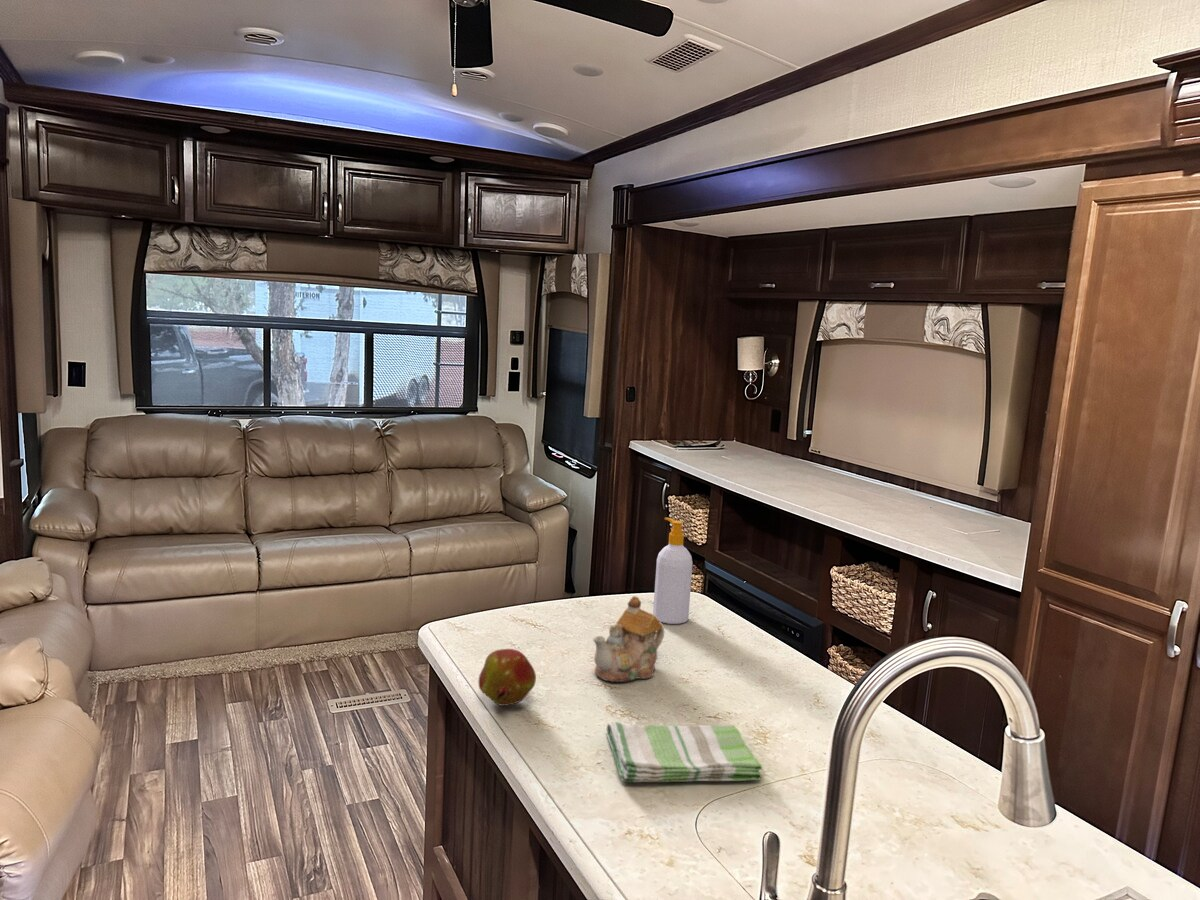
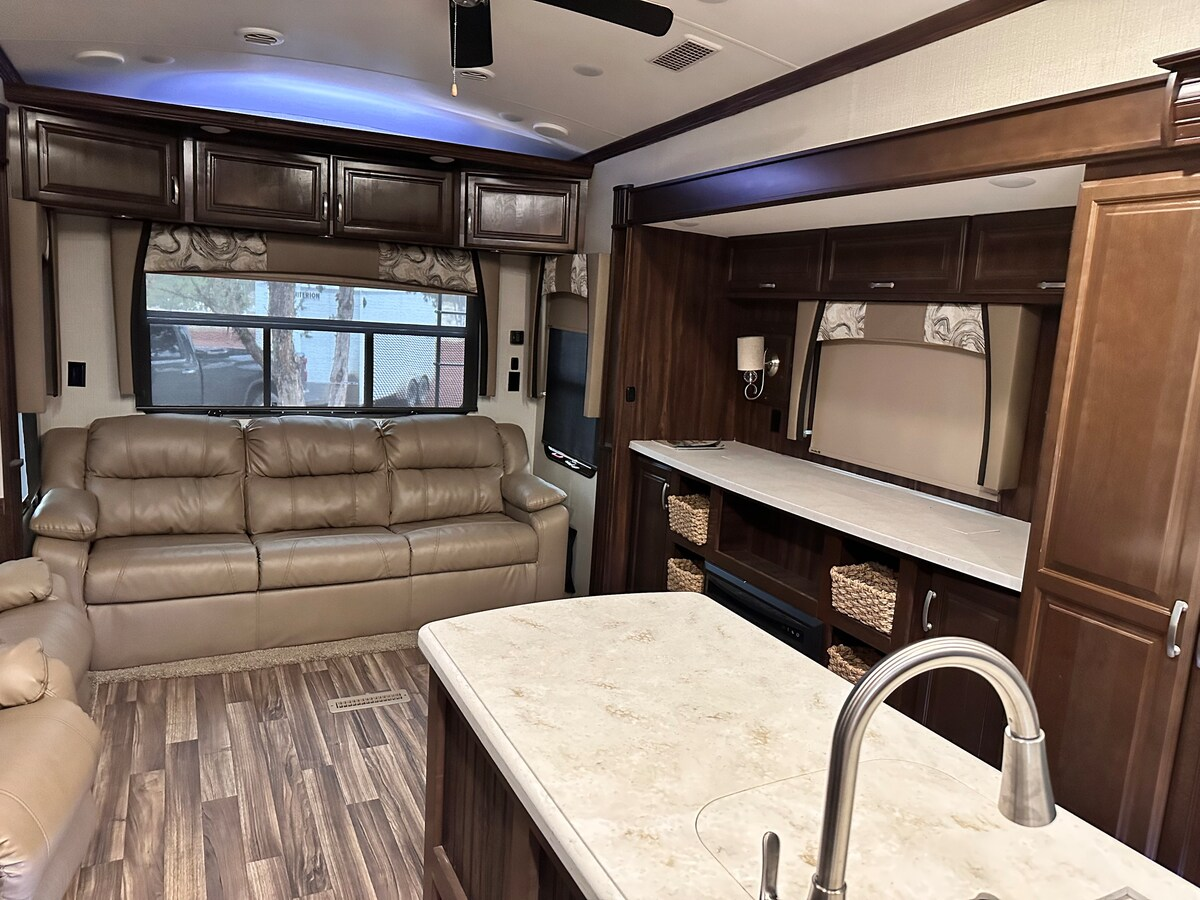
- teapot (630, 636)
- soap bottle (673, 569)
- fruit (506, 679)
- dish towel (681, 746)
